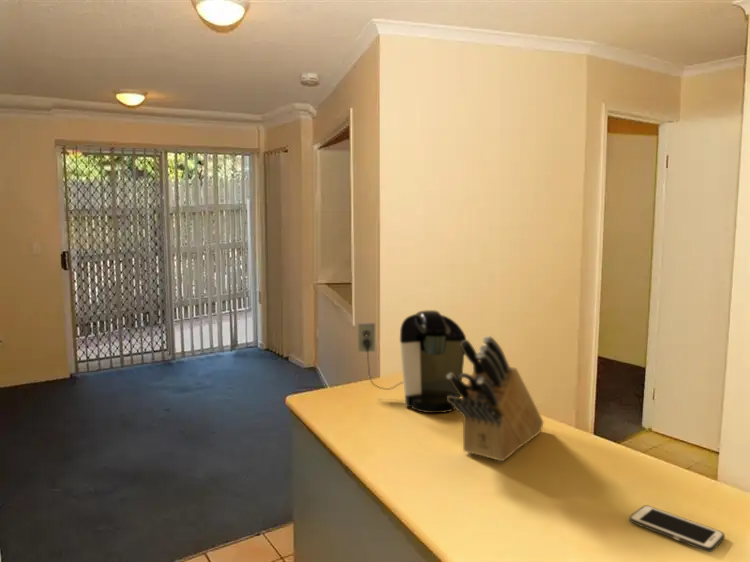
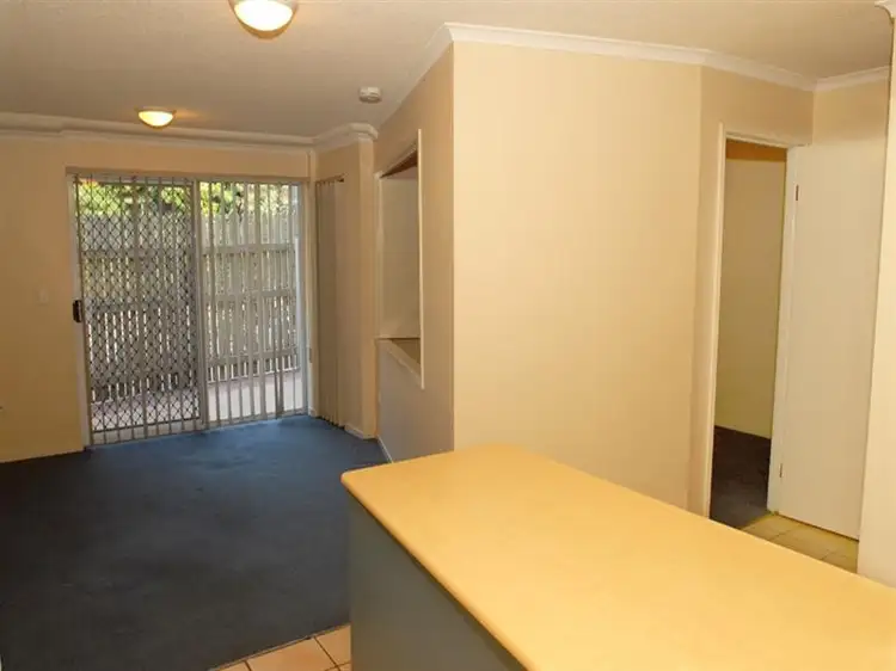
- coffee maker (412, 357)
- knife block (497, 388)
- cell phone (675, 527)
